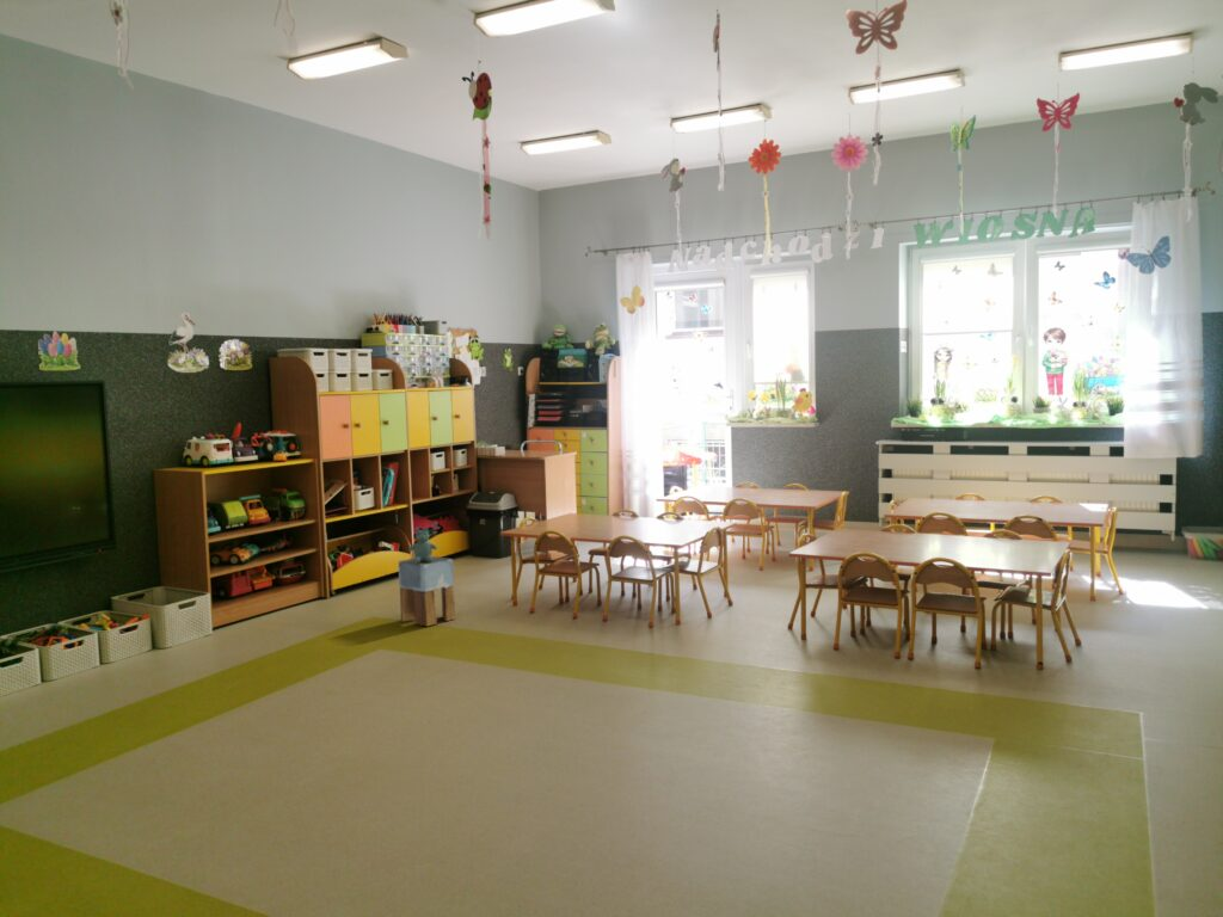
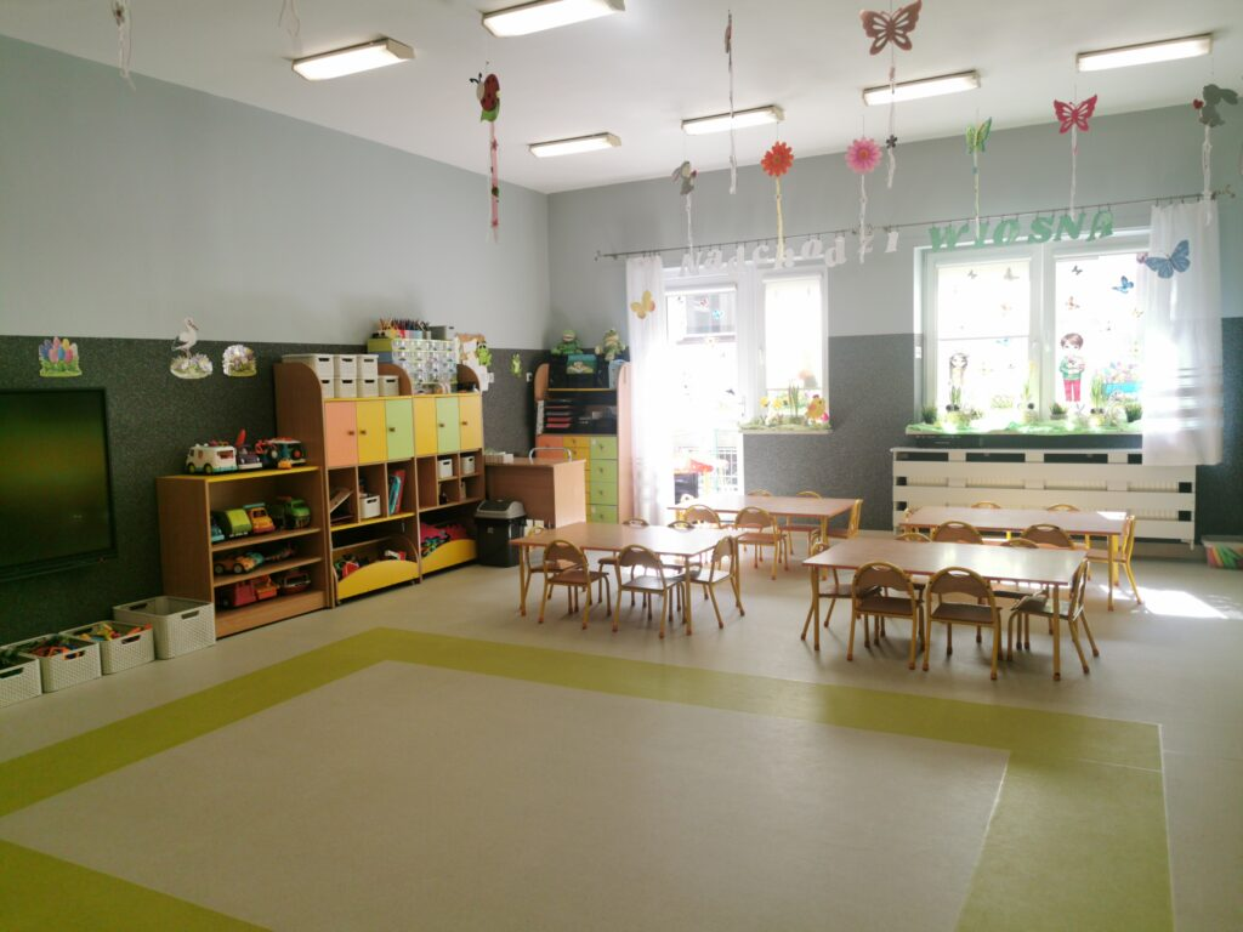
- stool (426, 590)
- stuffed bear (422, 544)
